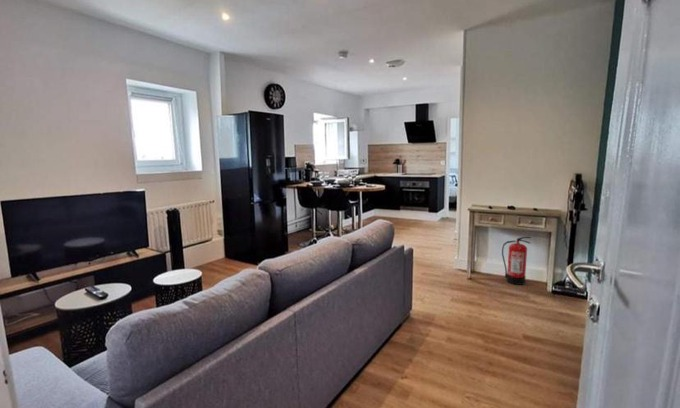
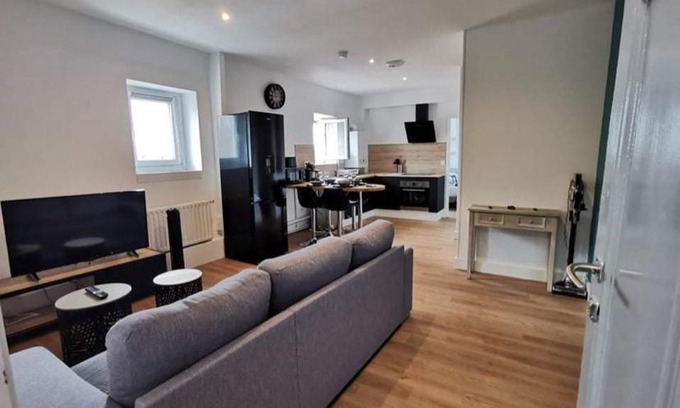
- fire extinguisher (515, 258)
